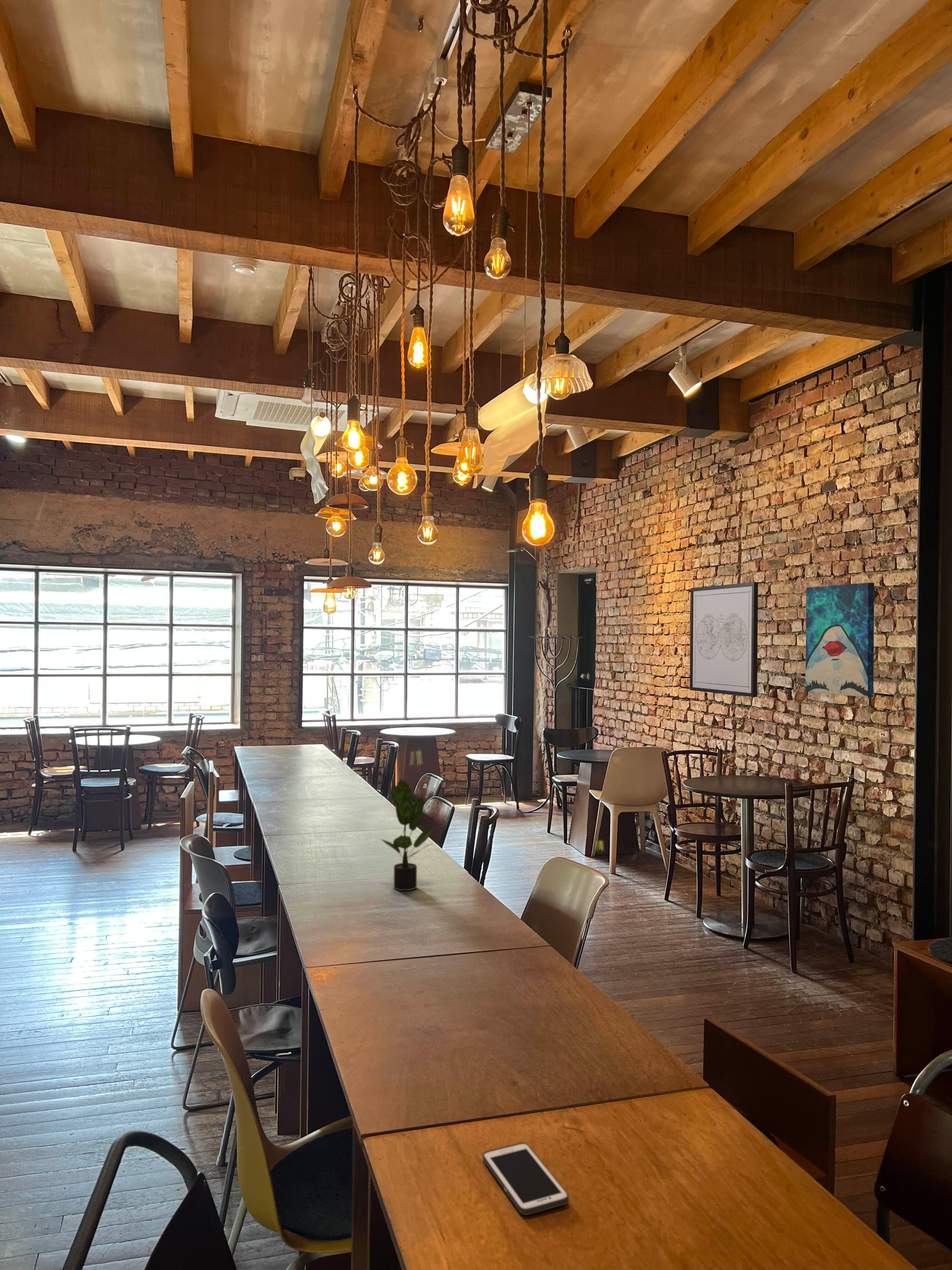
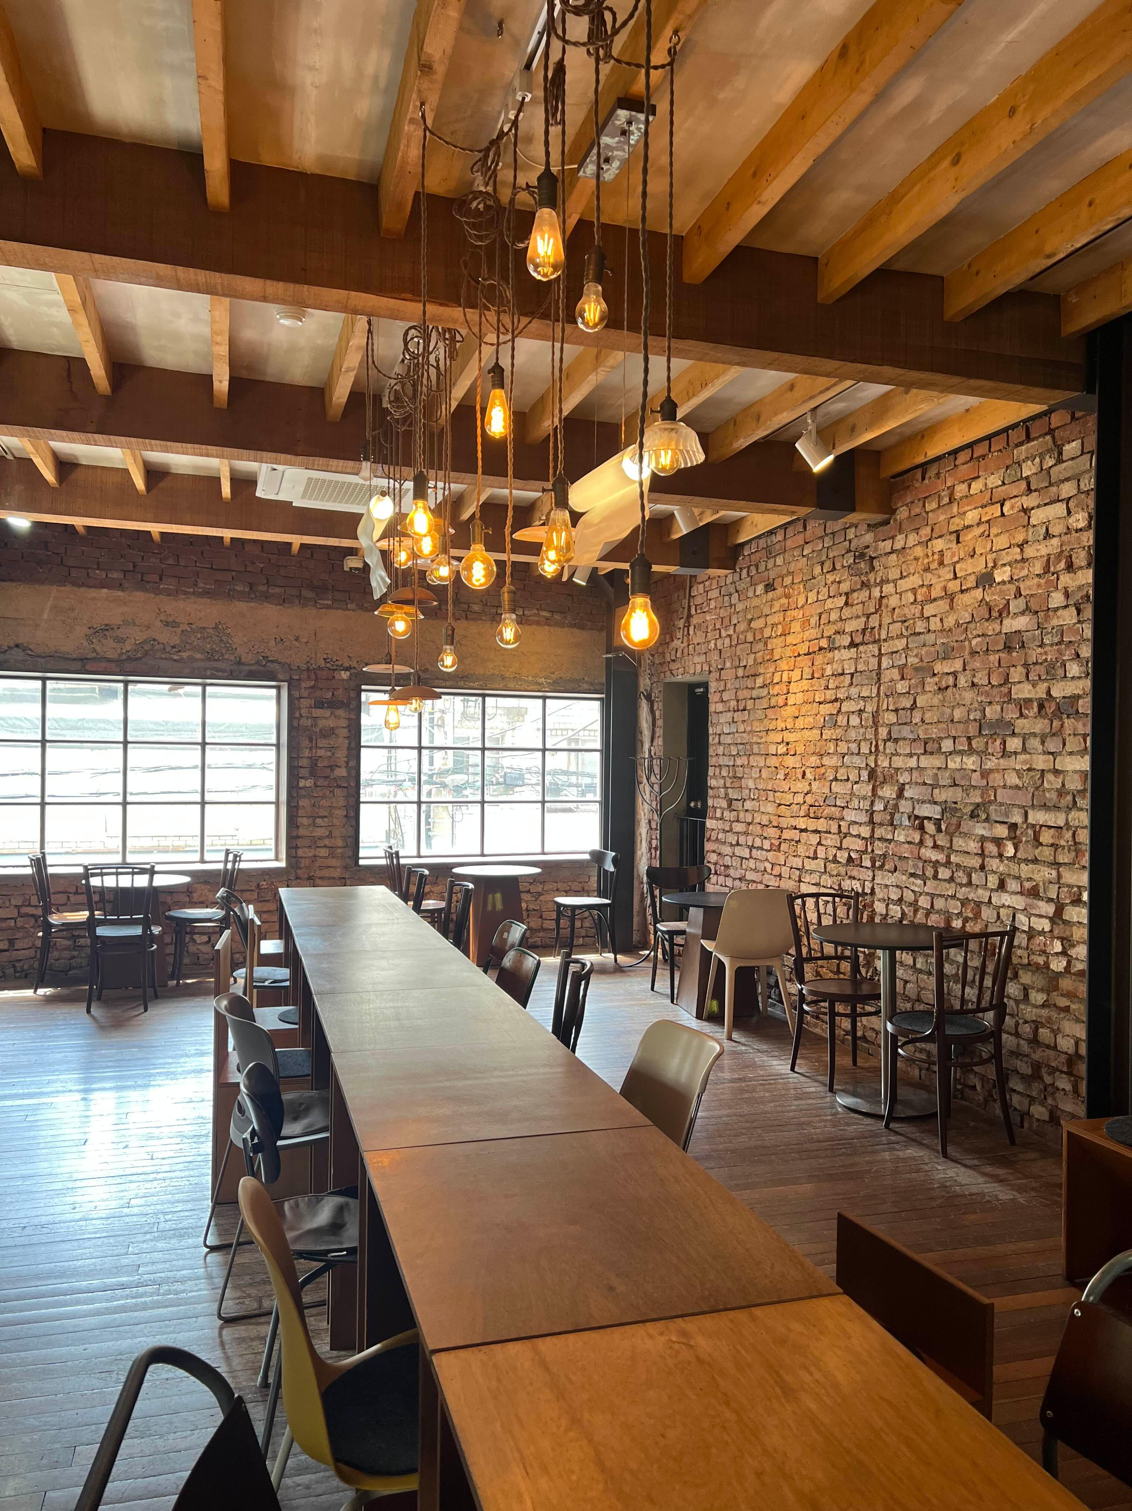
- cell phone (524, 1177)
- potted plant (405, 835)
- wall art (722, 639)
- wall art (838, 640)
